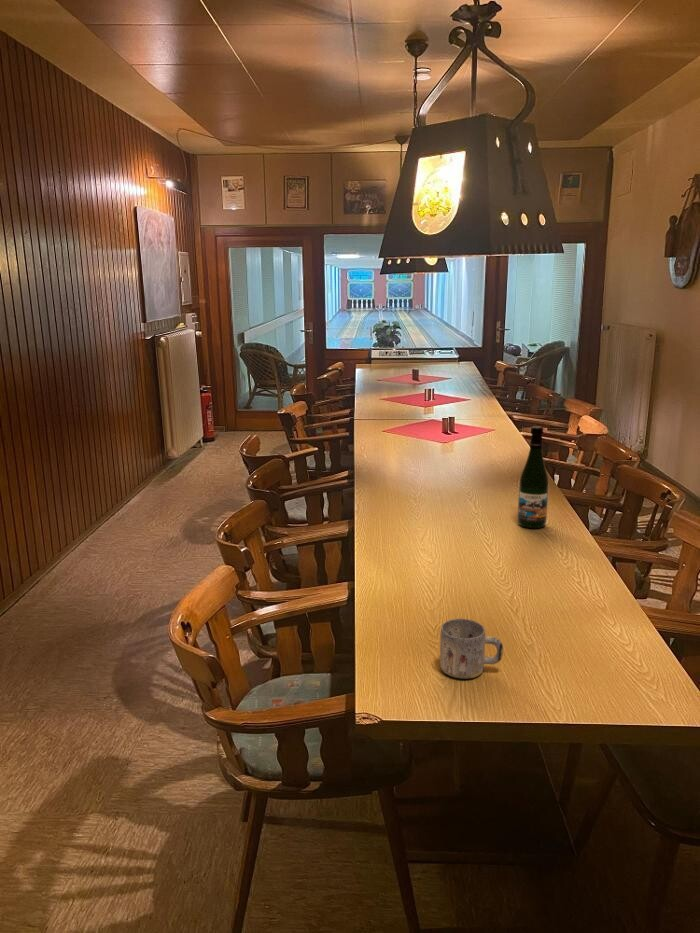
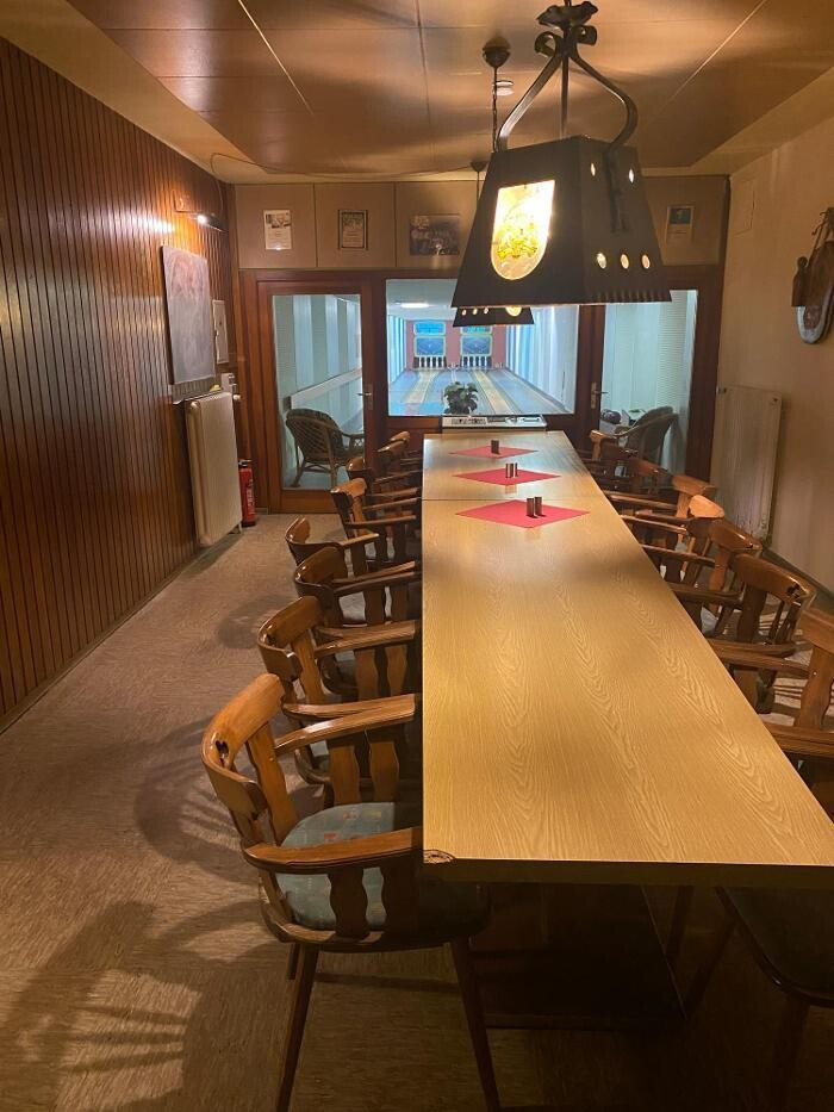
- beer bottle (534, 476)
- mug (471, 648)
